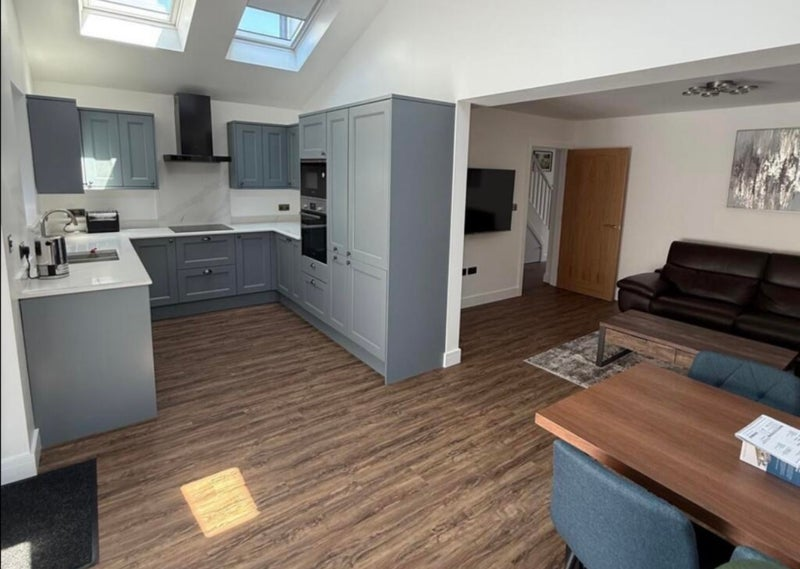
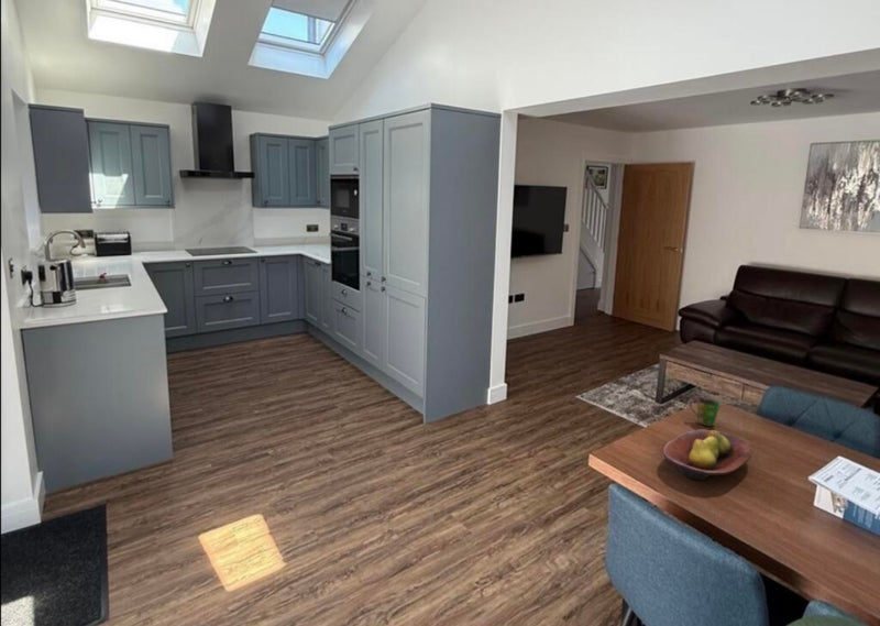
+ fruit bowl (707, 450)
+ cup (703, 411)
